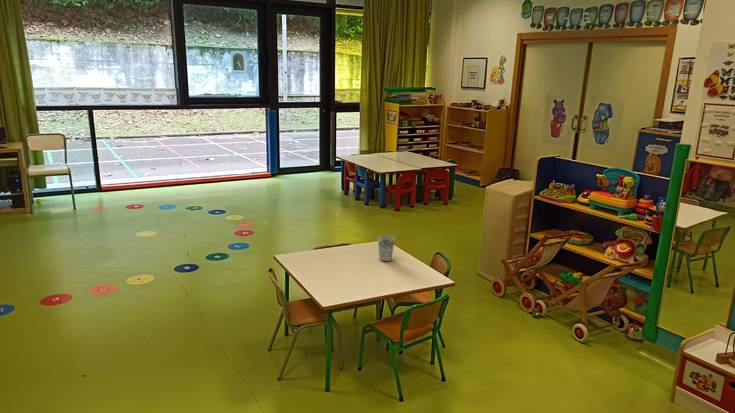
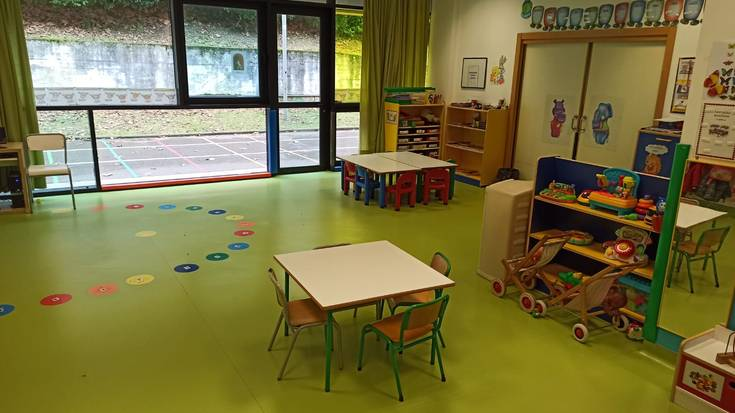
- cup (385, 248)
